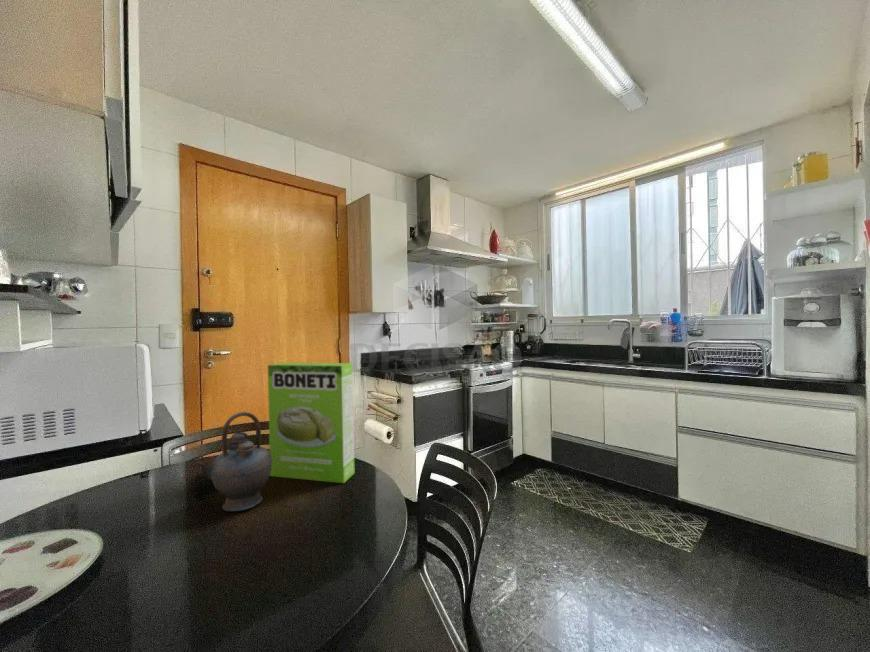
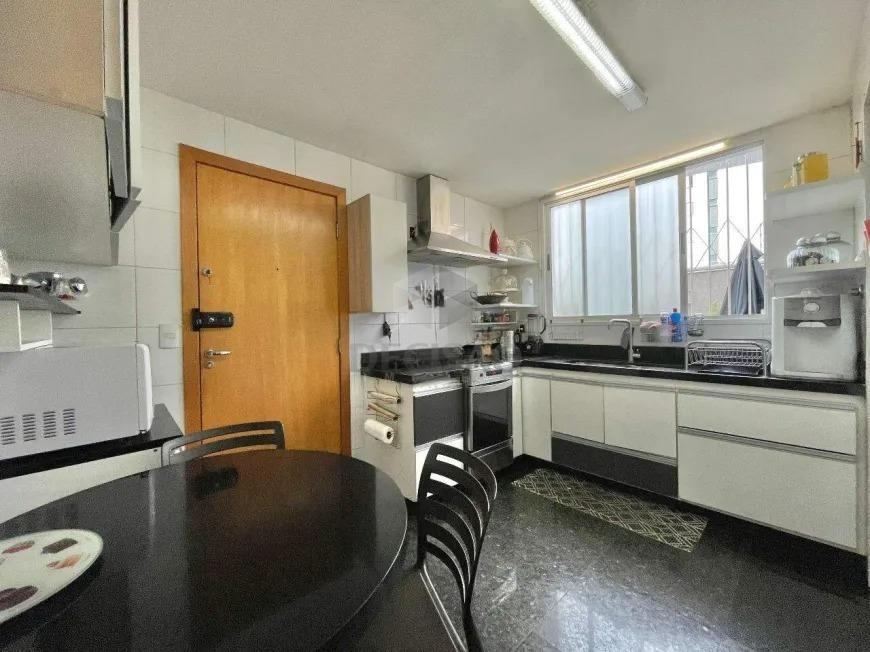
- teapot (235, 459)
- cake mix box (311, 419)
